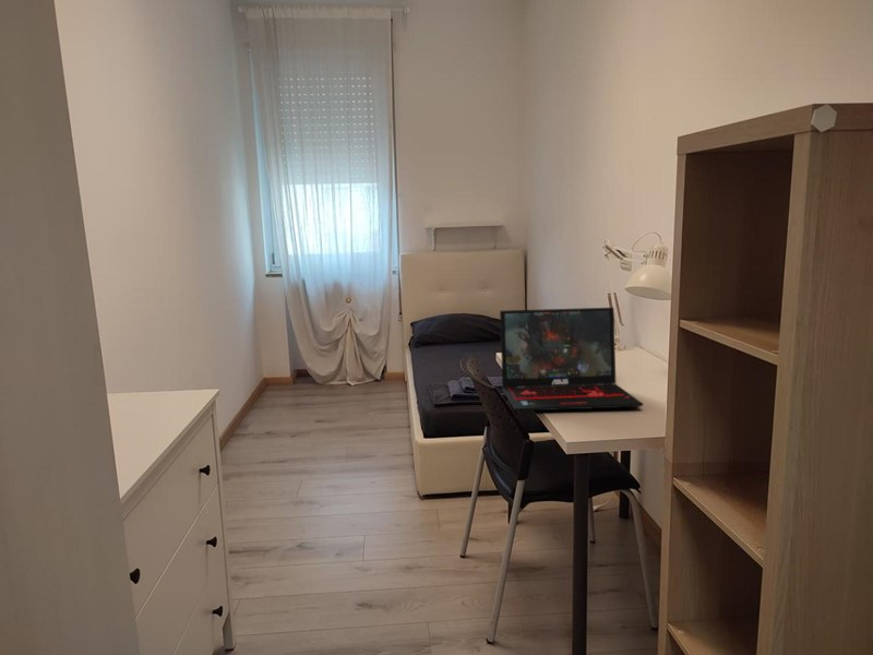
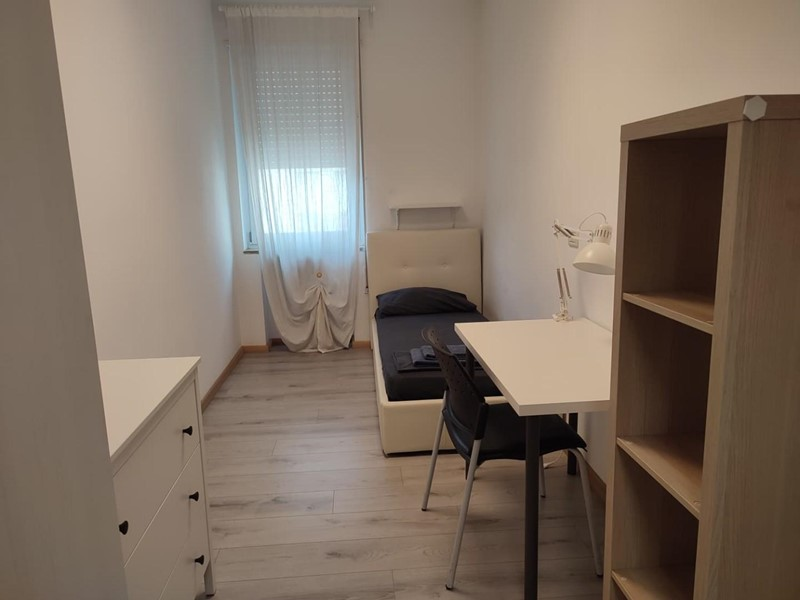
- laptop (566, 356)
